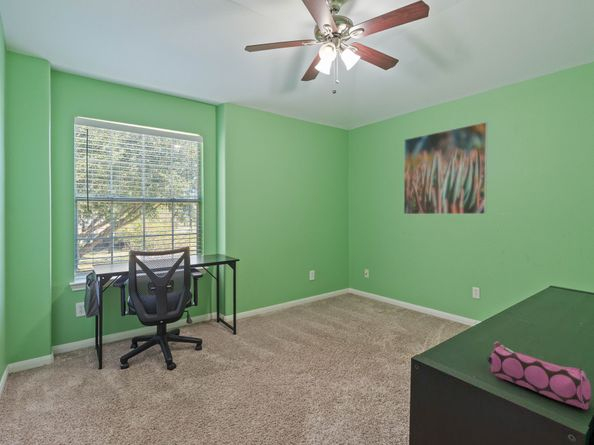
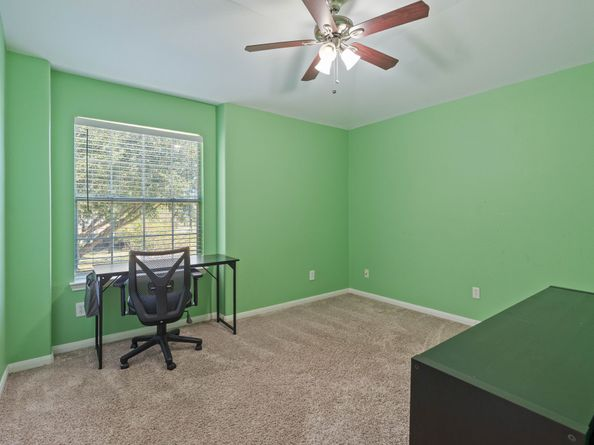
- pencil case (536, 372)
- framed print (441, 173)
